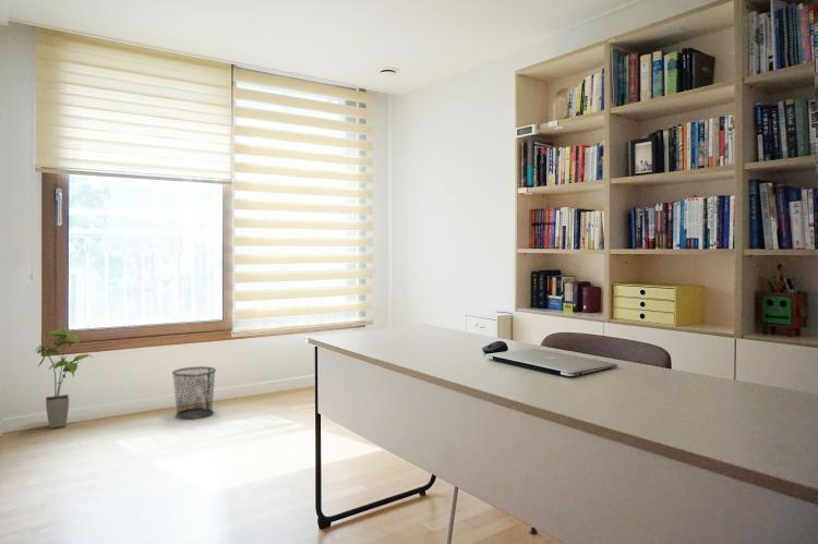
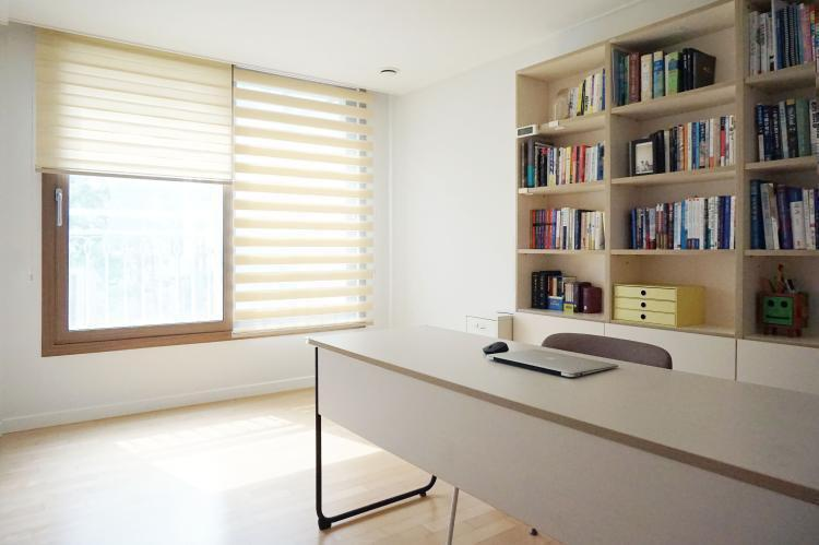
- waste bin (194, 391)
- house plant (64, 377)
